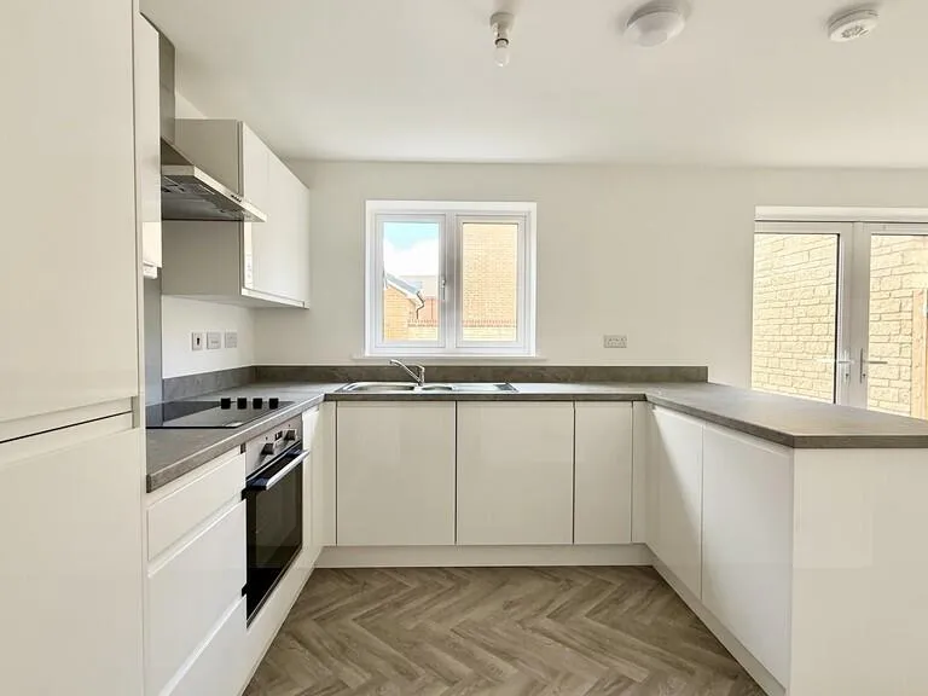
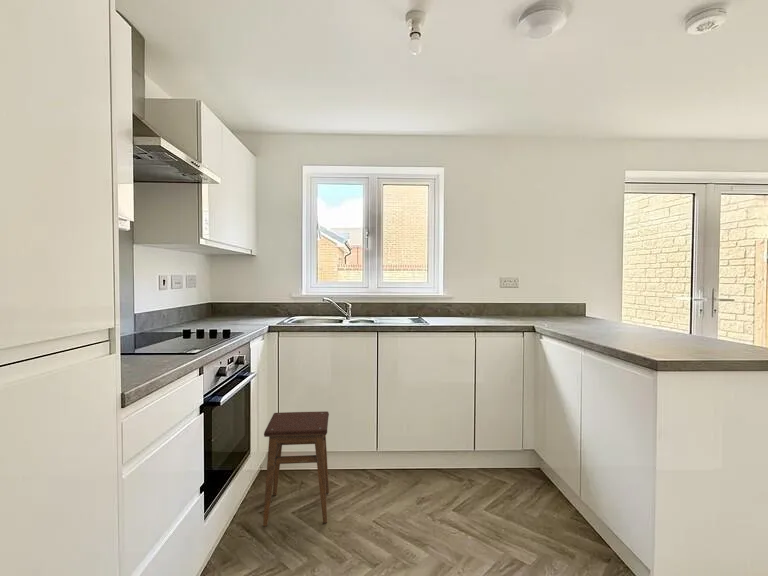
+ stool (298, 462)
